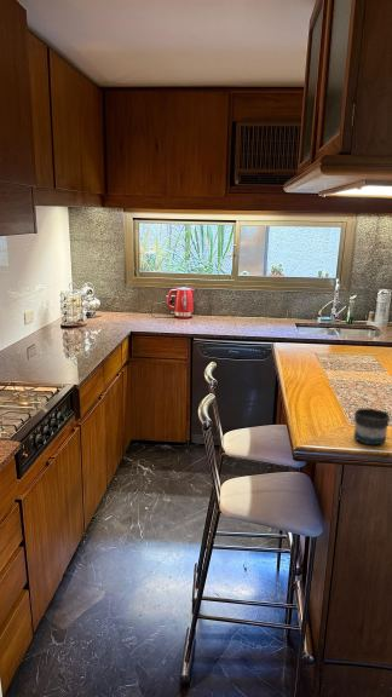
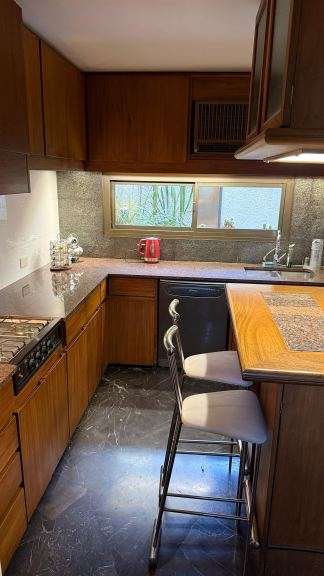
- mug (370, 425)
